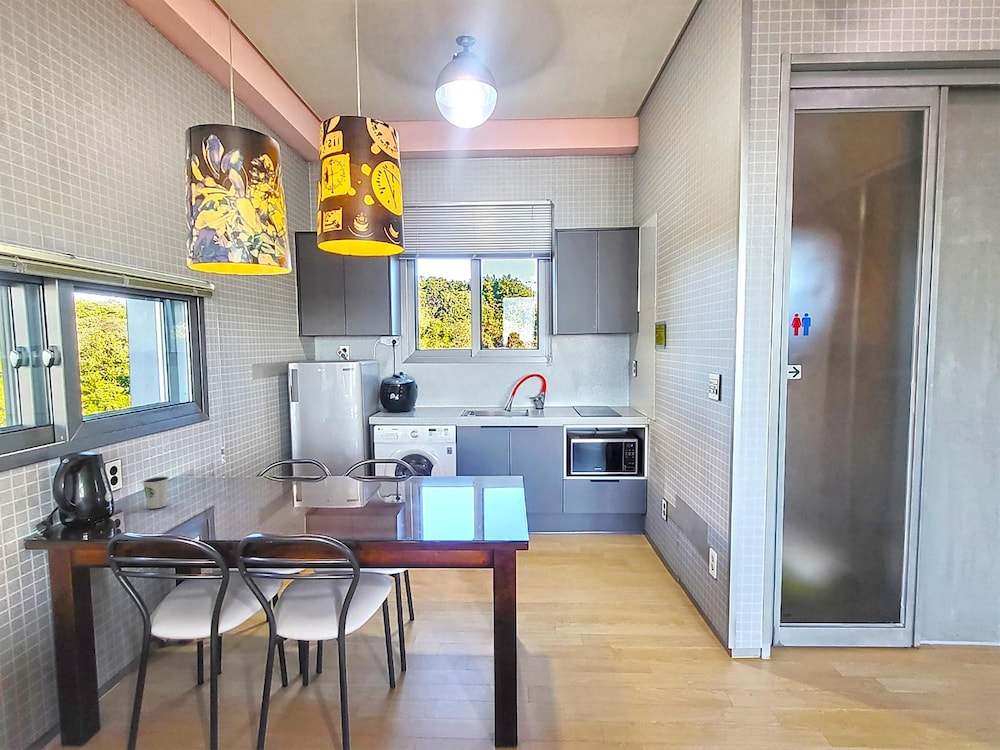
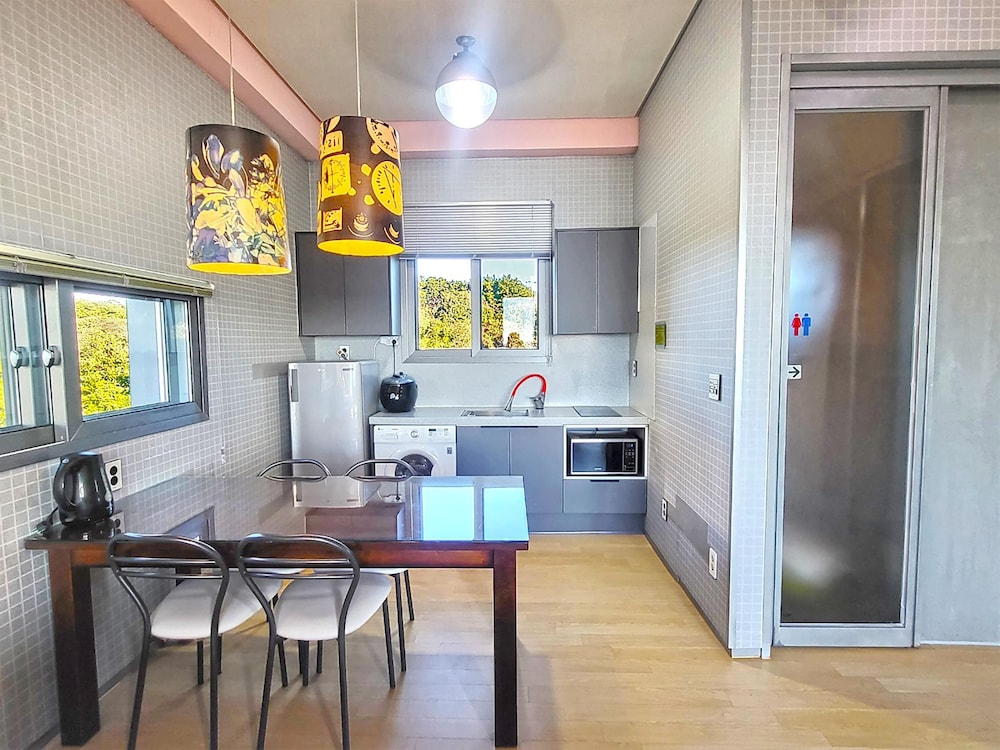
- dixie cup (156, 493)
